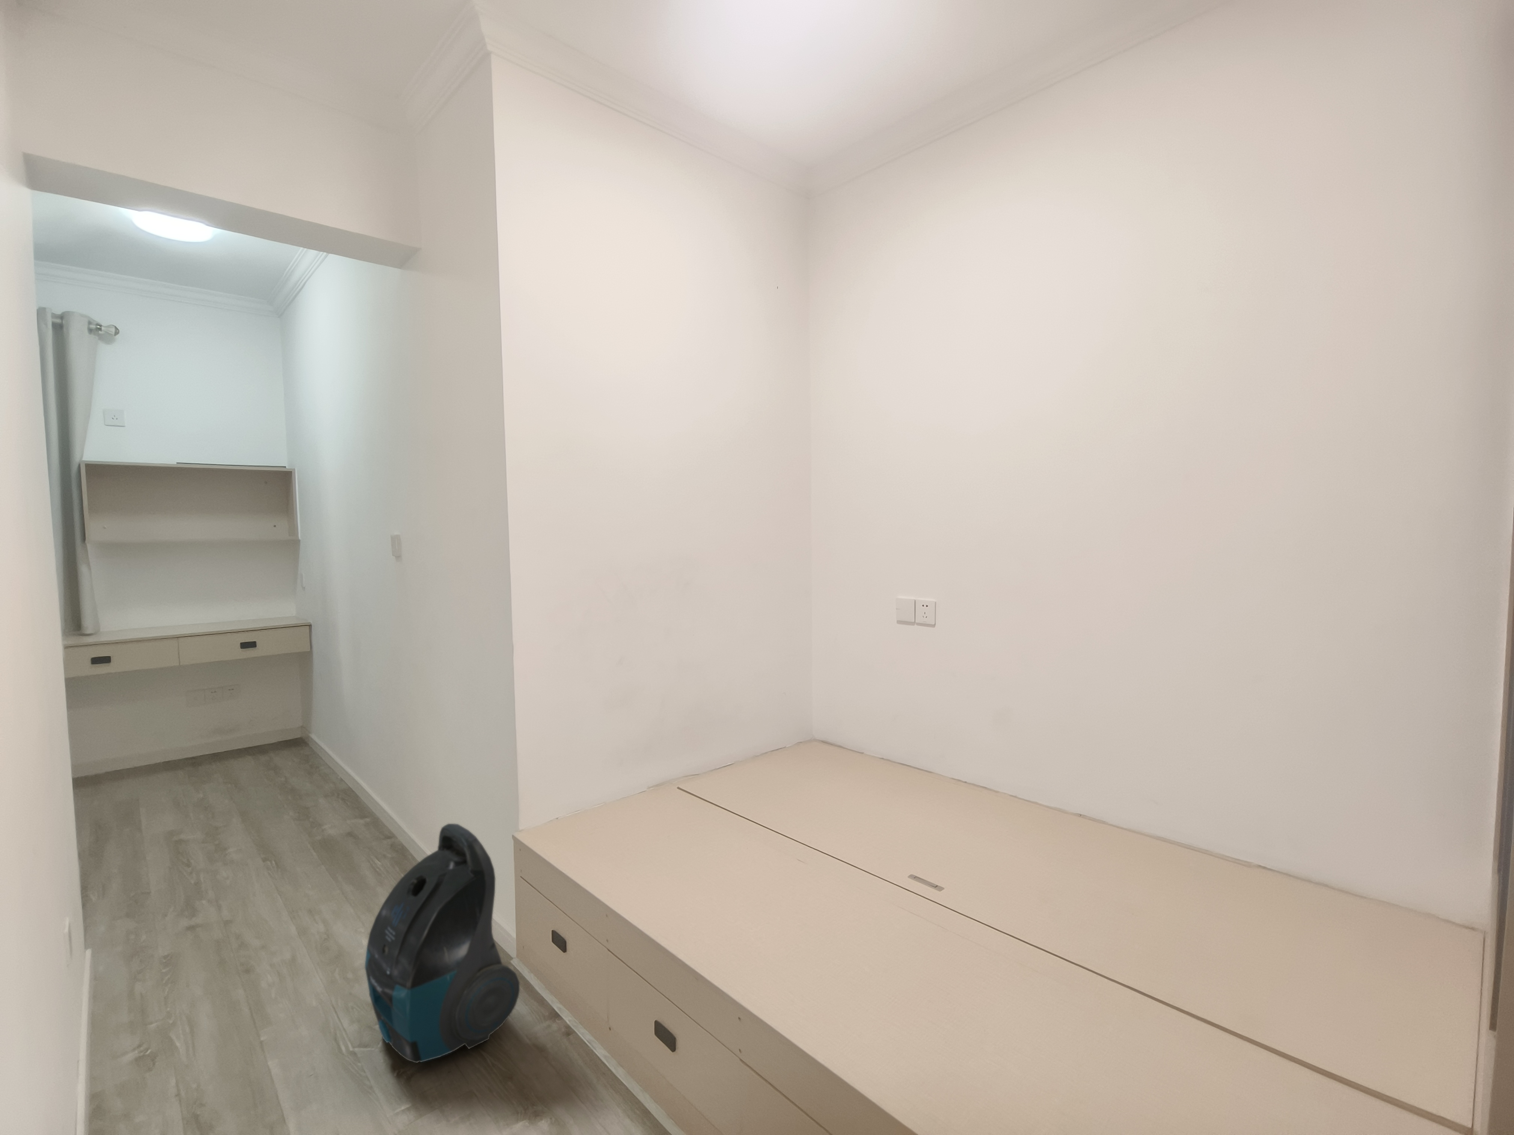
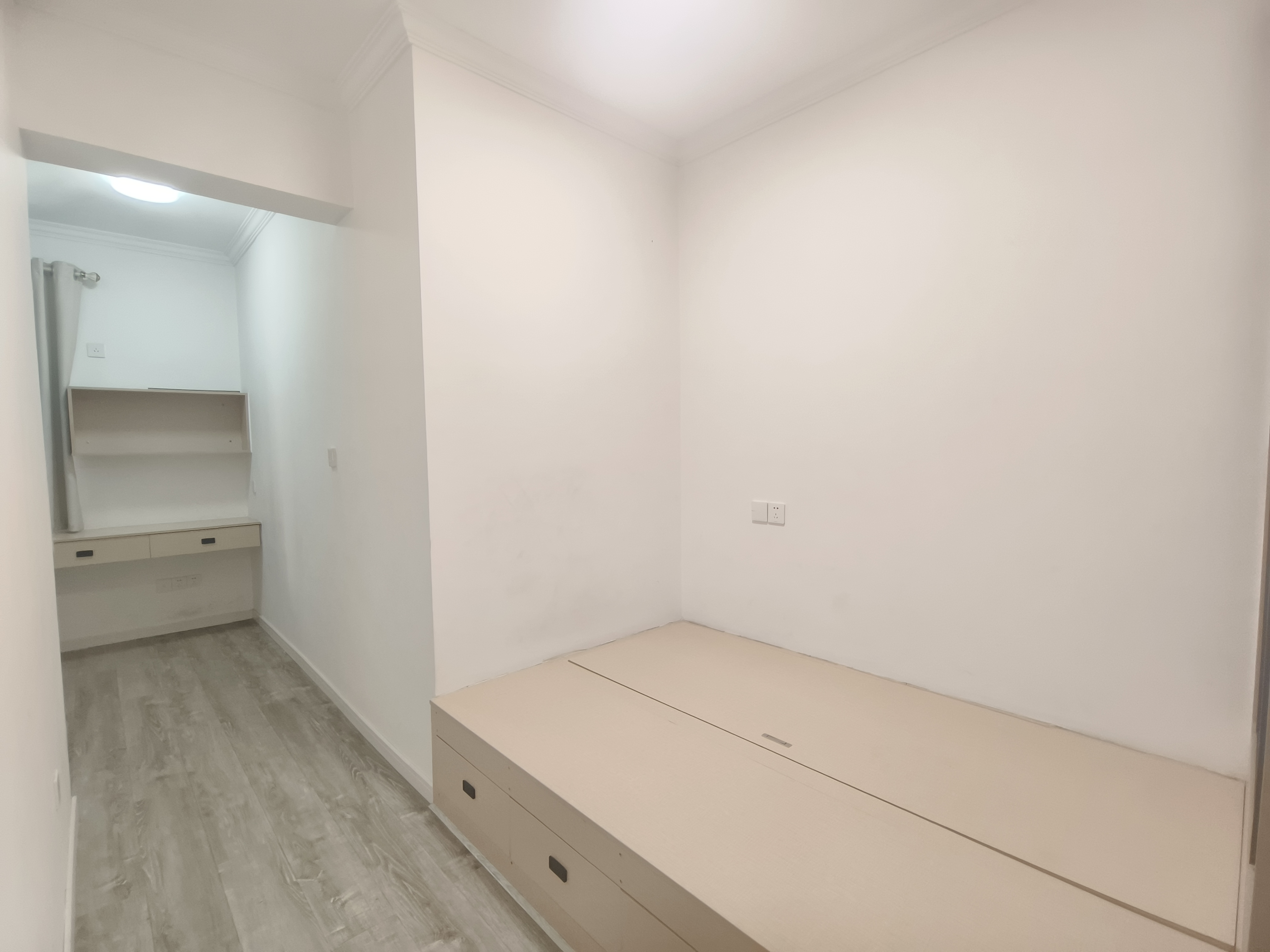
- vacuum cleaner (436, 932)
